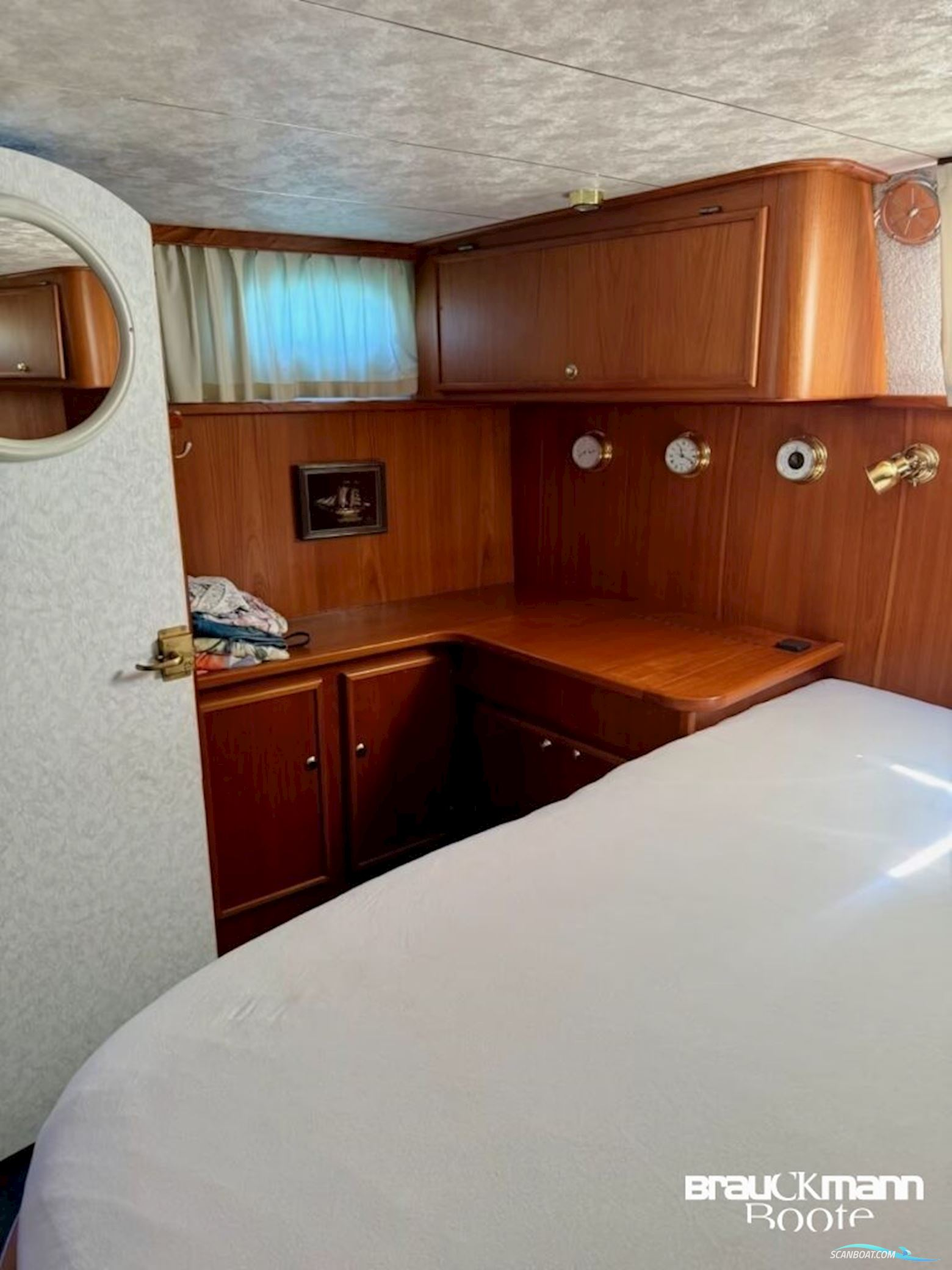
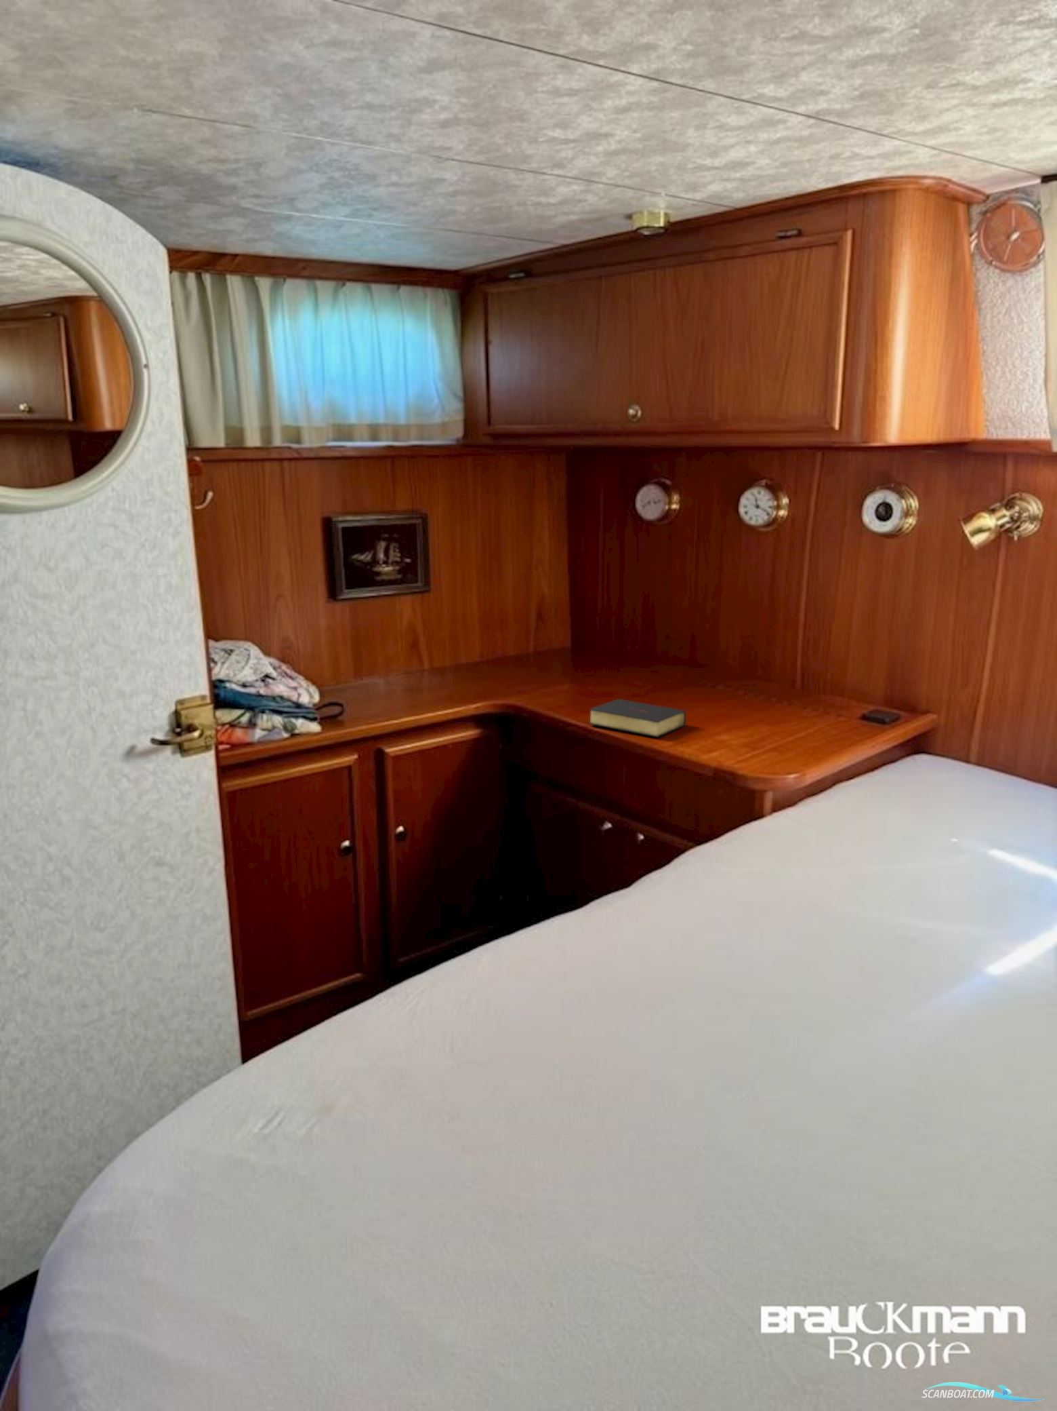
+ bible (628, 715)
